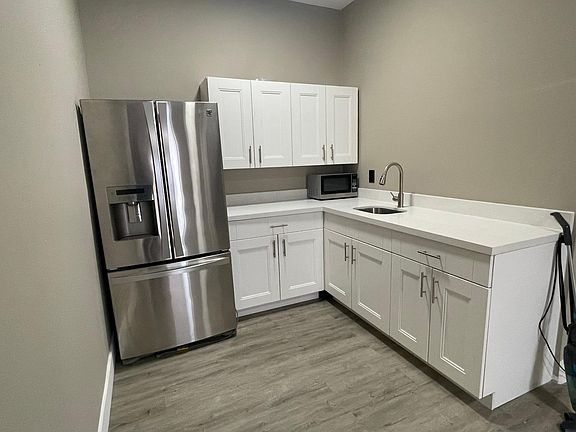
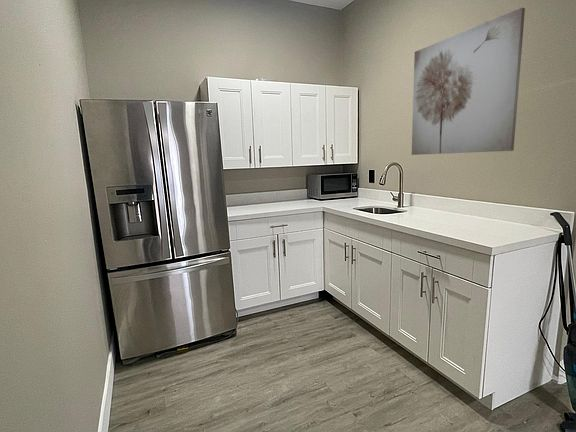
+ wall art (457, 95)
